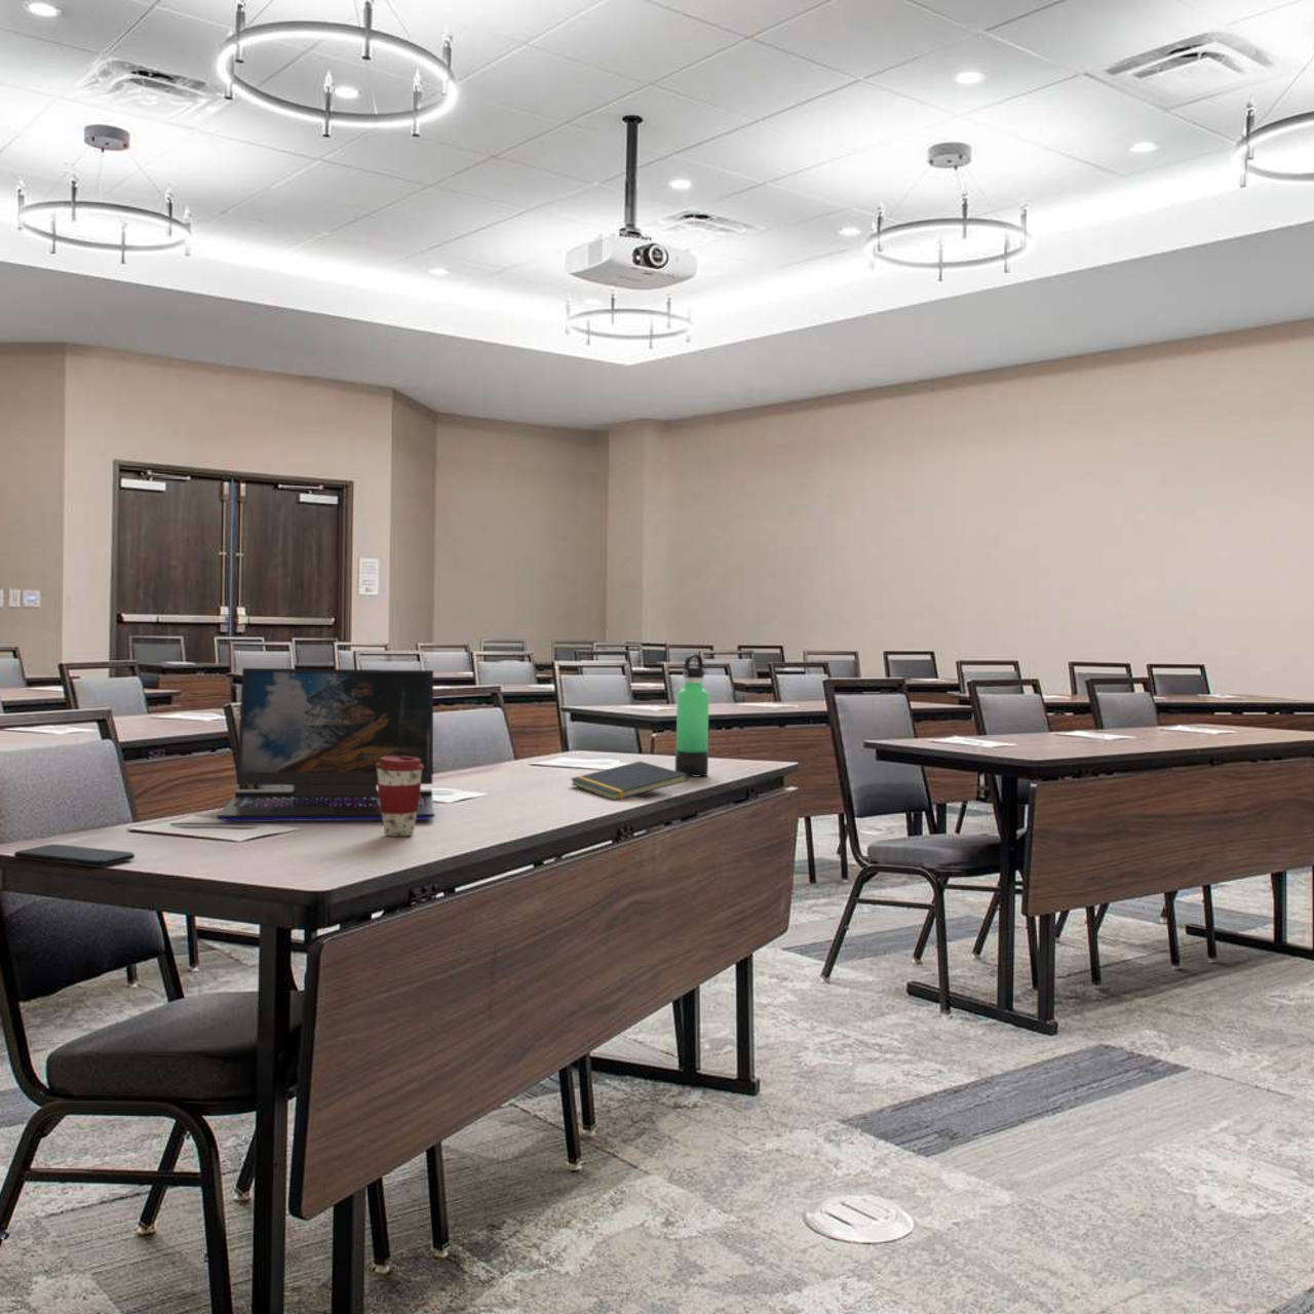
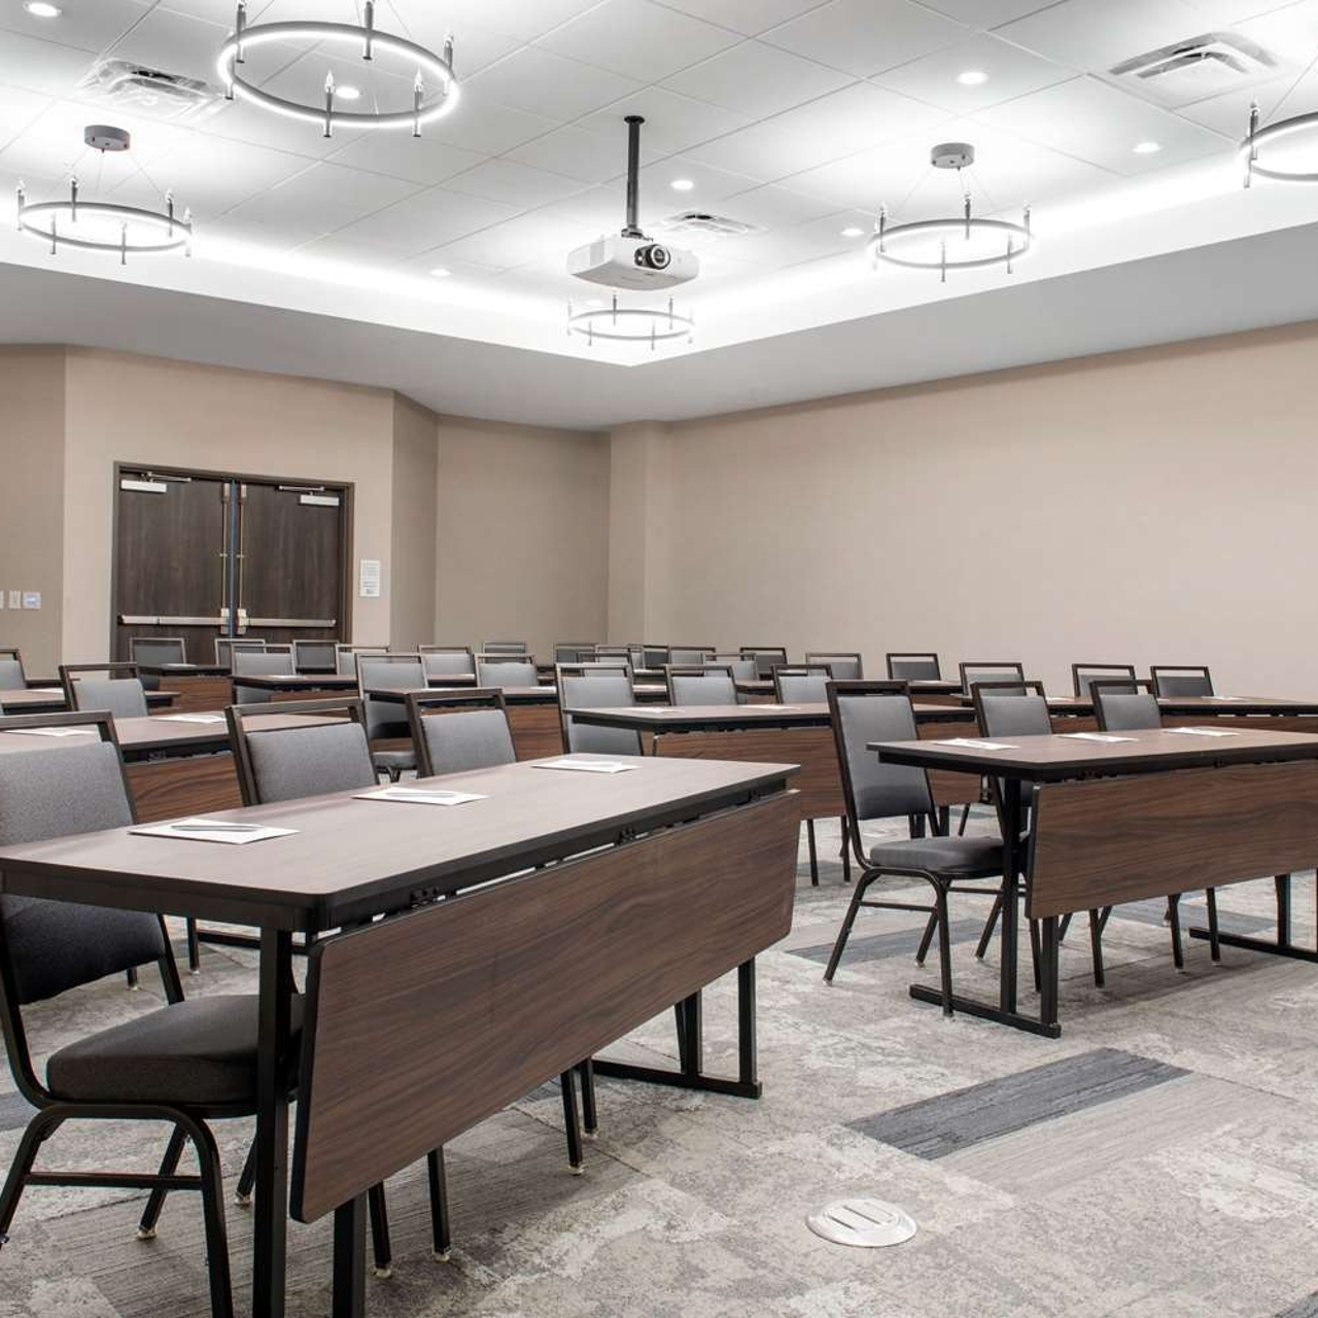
- thermos bottle (692, 715)
- coffee cup (399, 795)
- laptop (333, 741)
- smartphone (73, 856)
- notepad (627, 780)
